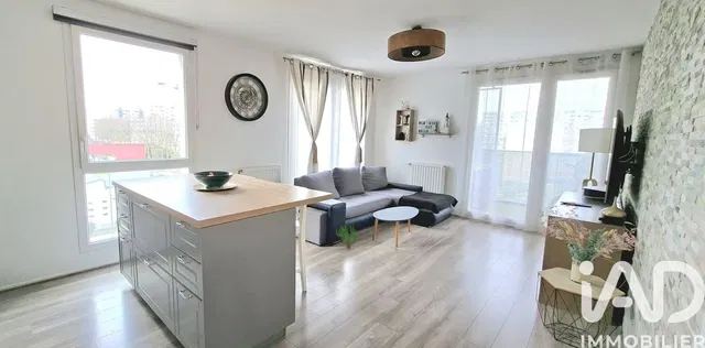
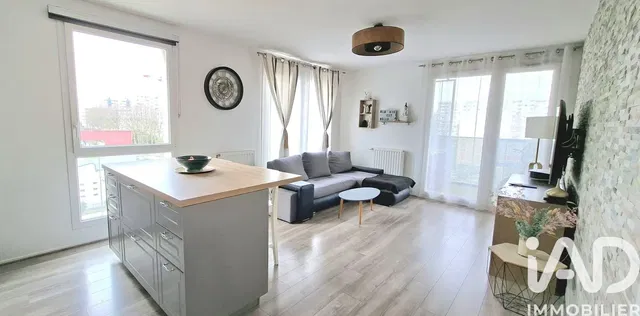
- decorative plant (347, 235)
